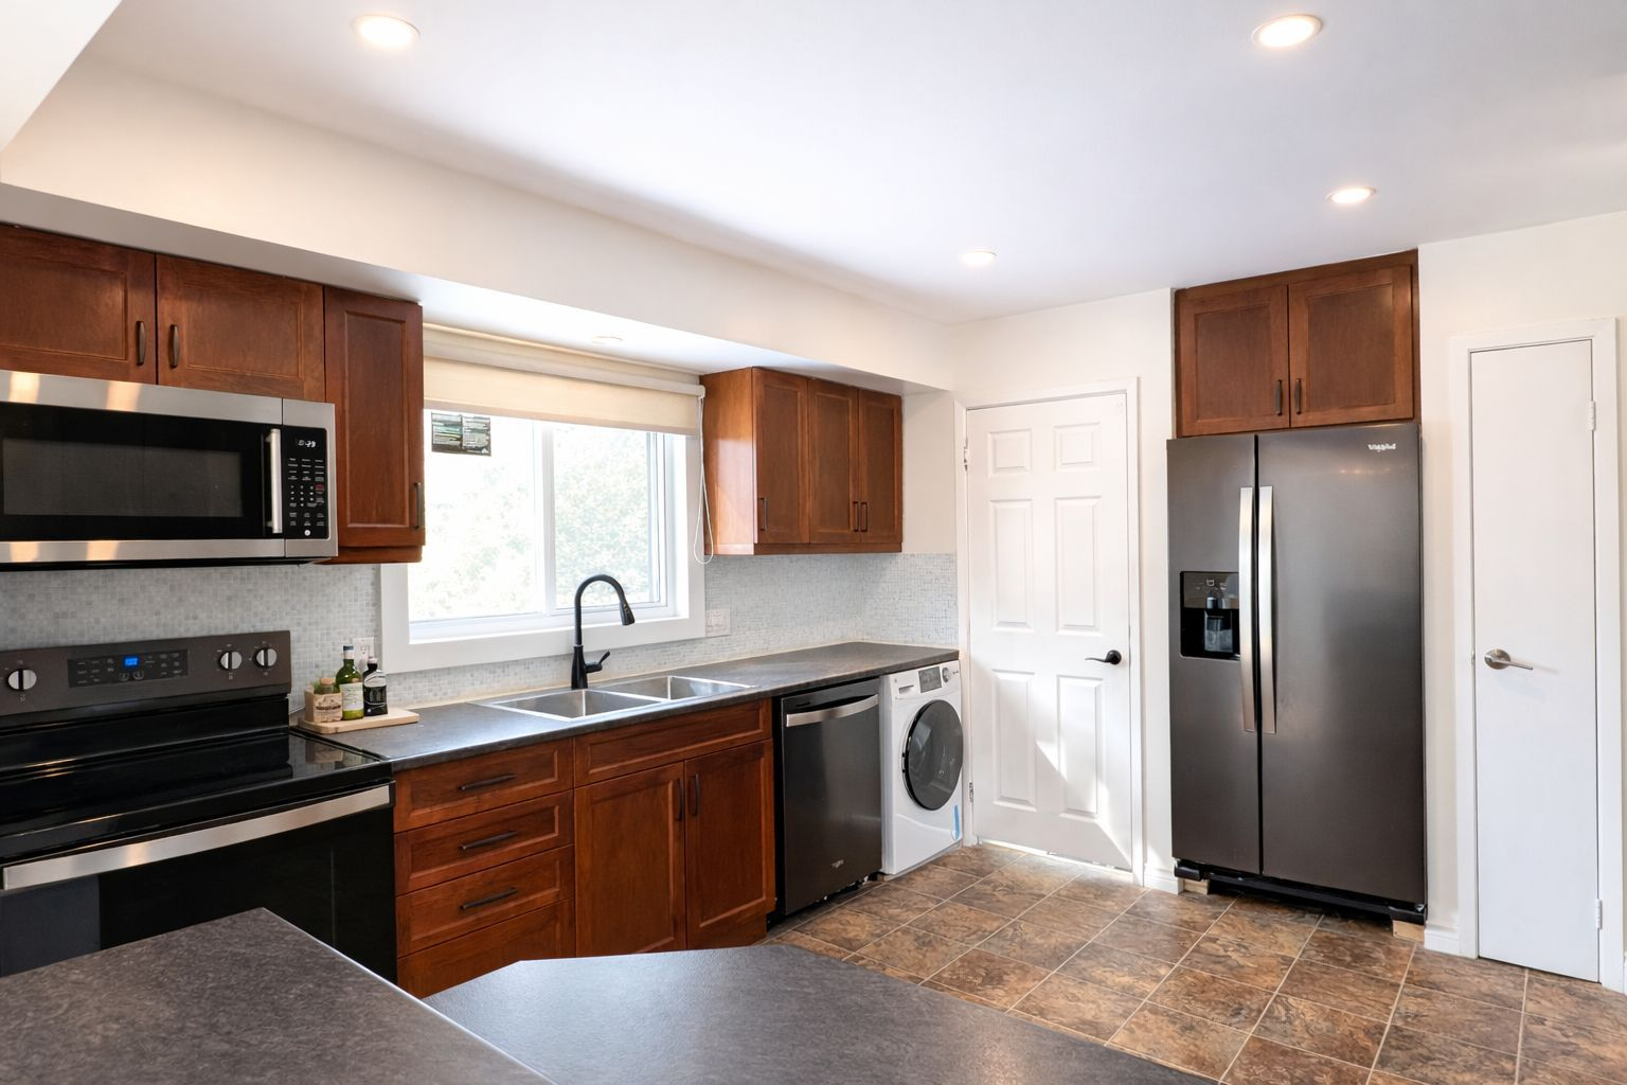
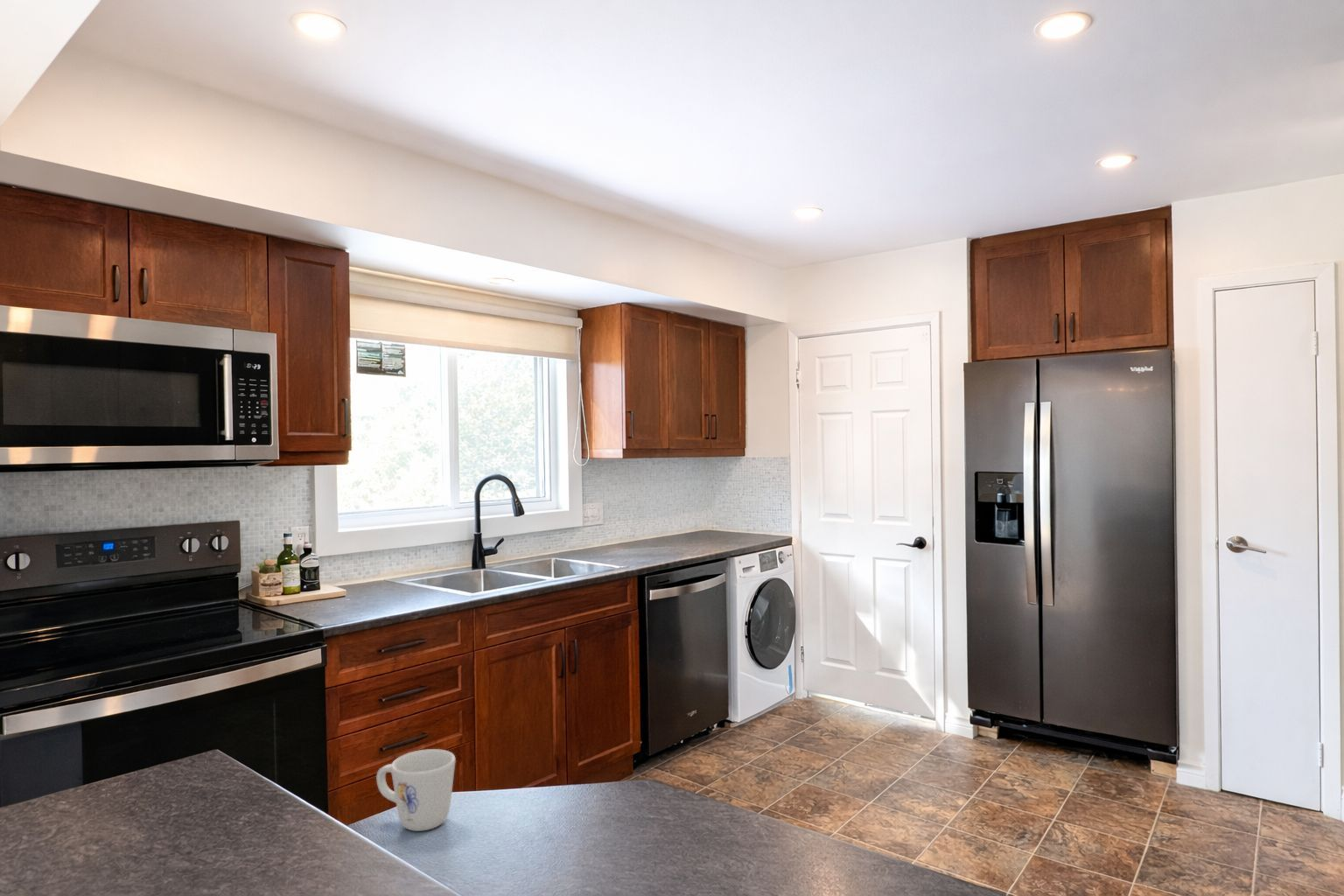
+ mug (413, 790)
